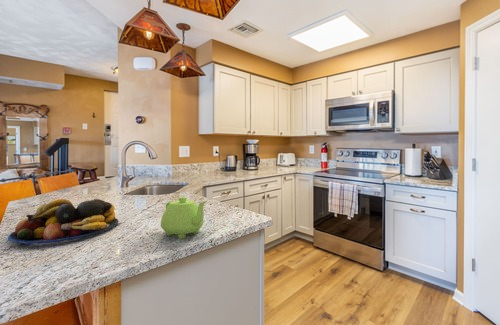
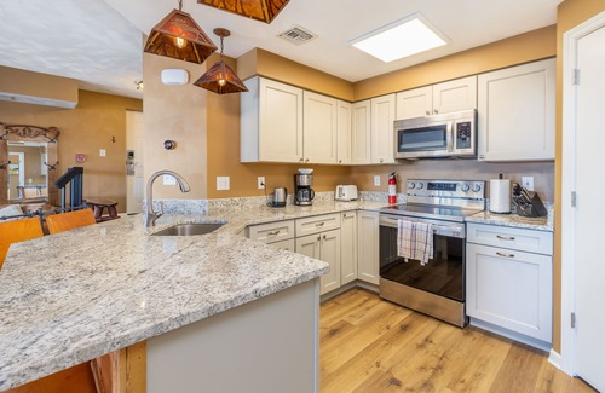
- teapot (184, 215)
- fruit bowl (68, 213)
